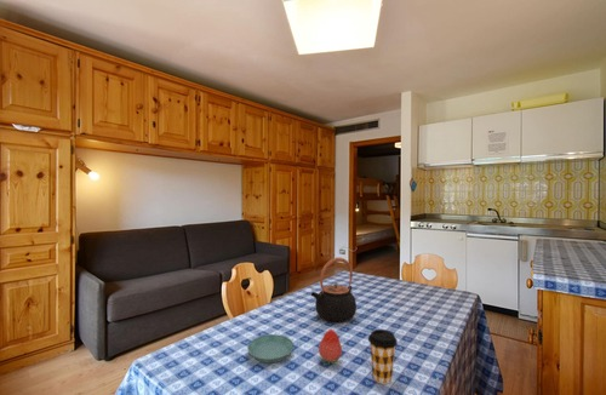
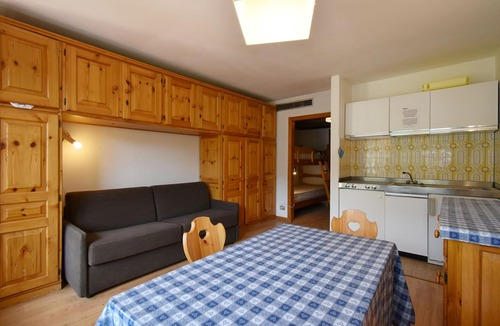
- saucer (270, 349)
- teapot (332, 287)
- fruit (330, 345)
- coffee cup (382, 356)
